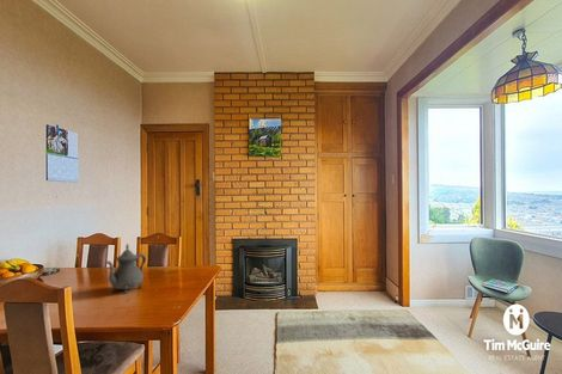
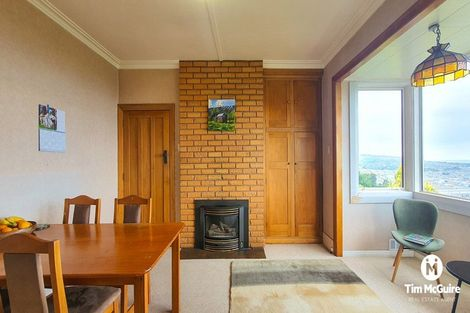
- teapot (127, 265)
